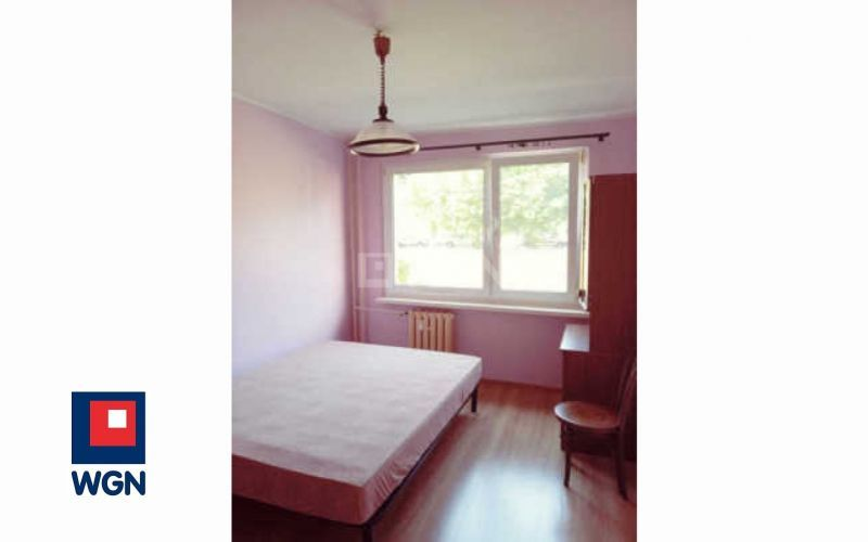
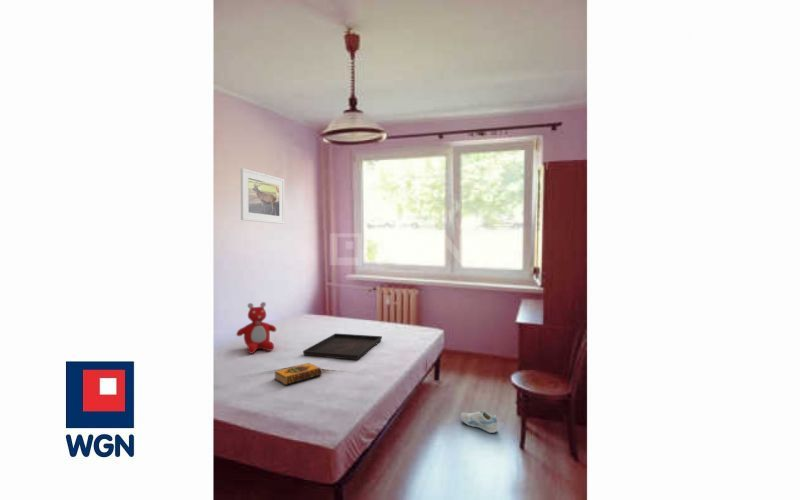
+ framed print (264, 198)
+ teddy bear (258, 326)
+ serving tray (345, 345)
+ hardback book (298, 373)
+ sneaker (478, 418)
